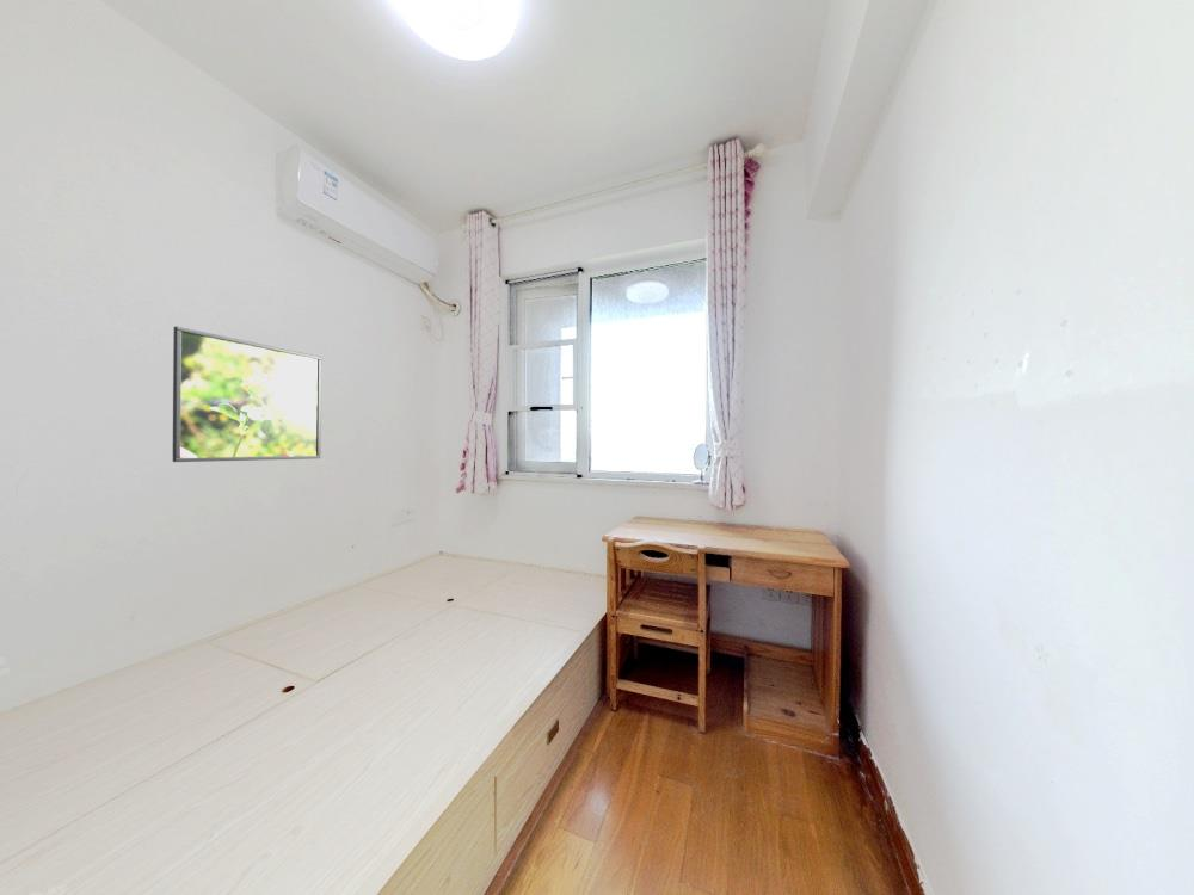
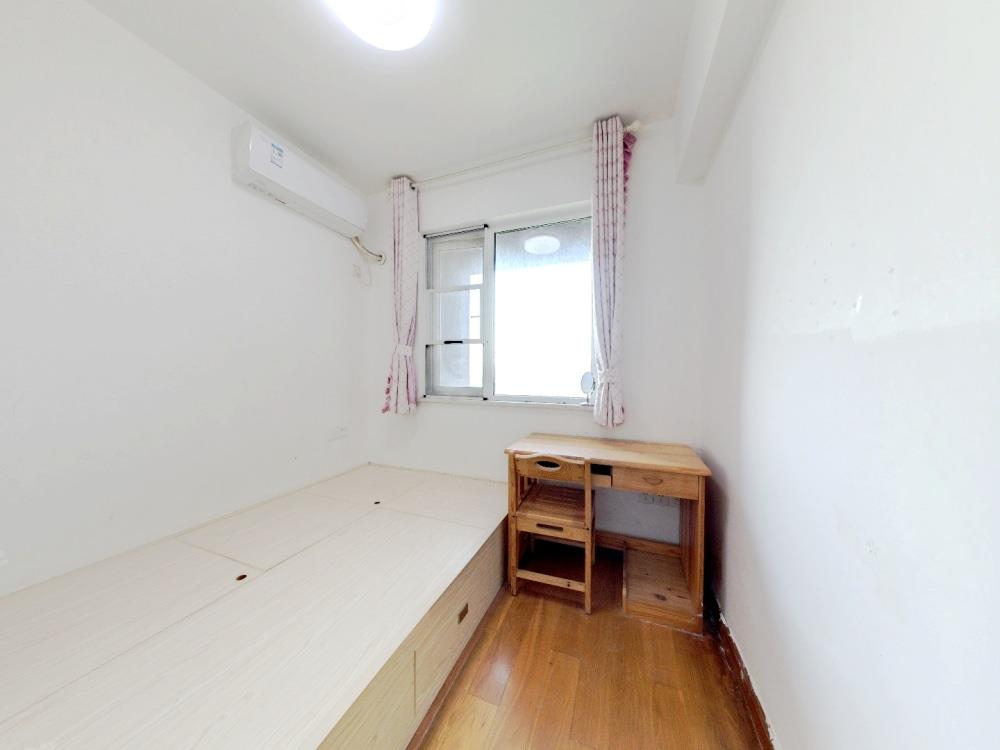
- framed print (257, 401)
